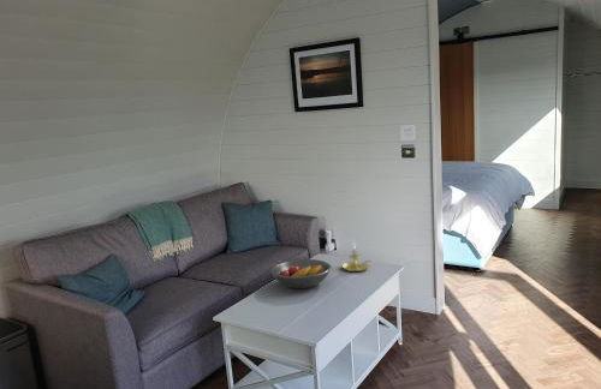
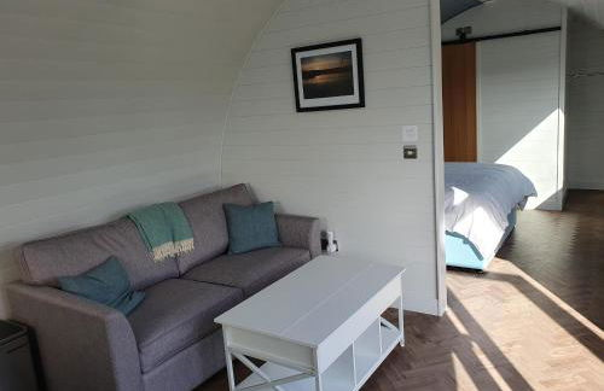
- fruit bowl (300, 274)
- candle holder (356, 255)
